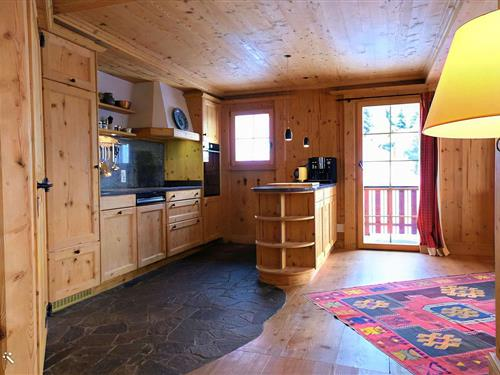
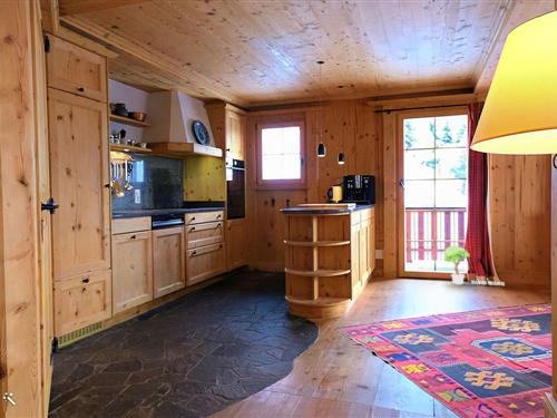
+ potted tree (469, 255)
